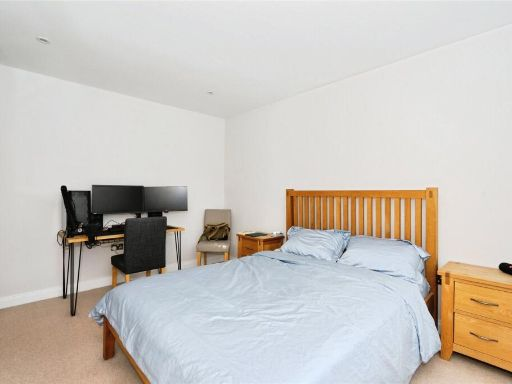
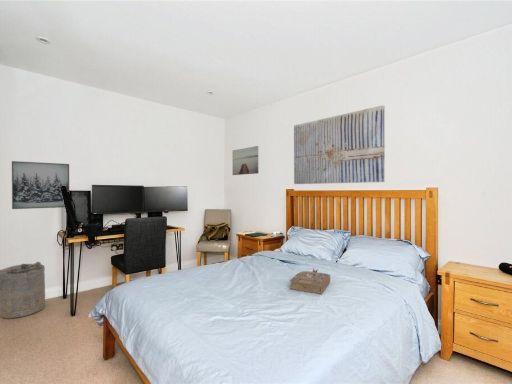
+ laundry hamper (20, 287)
+ wall art (333, 150)
+ wall art (42, 185)
+ book (311, 279)
+ wall art (244, 161)
